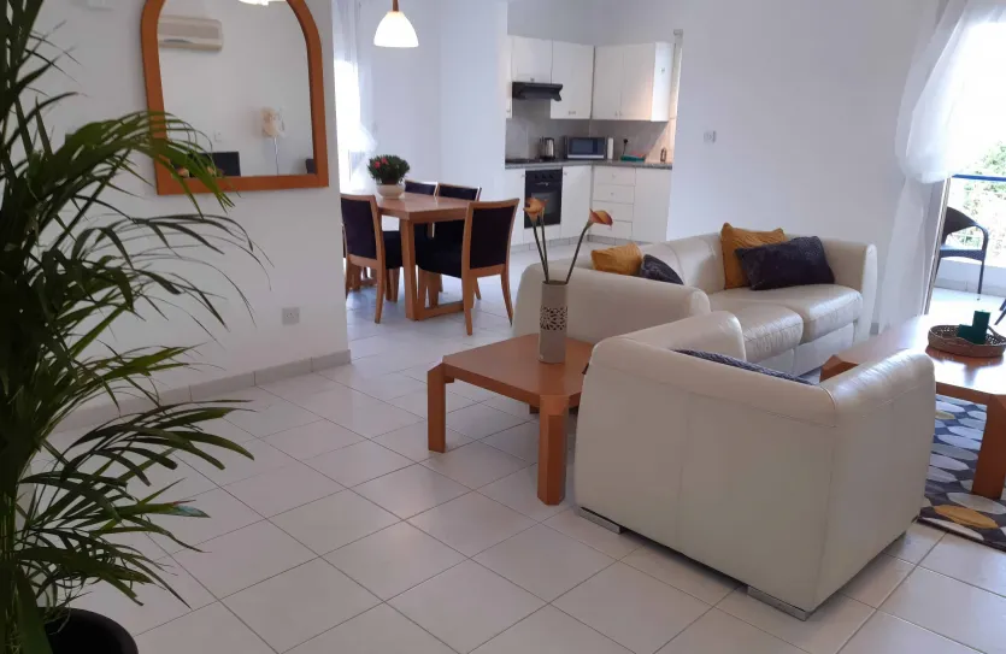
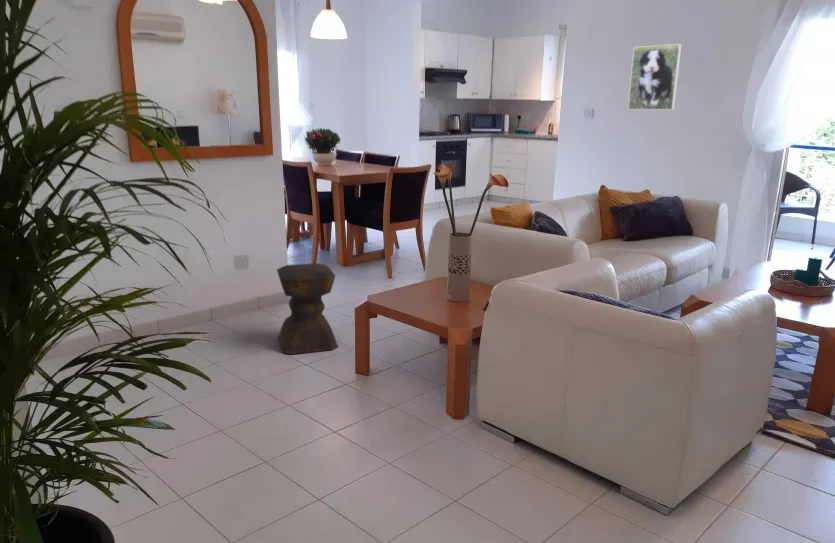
+ stool (306, 306)
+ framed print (653, 78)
